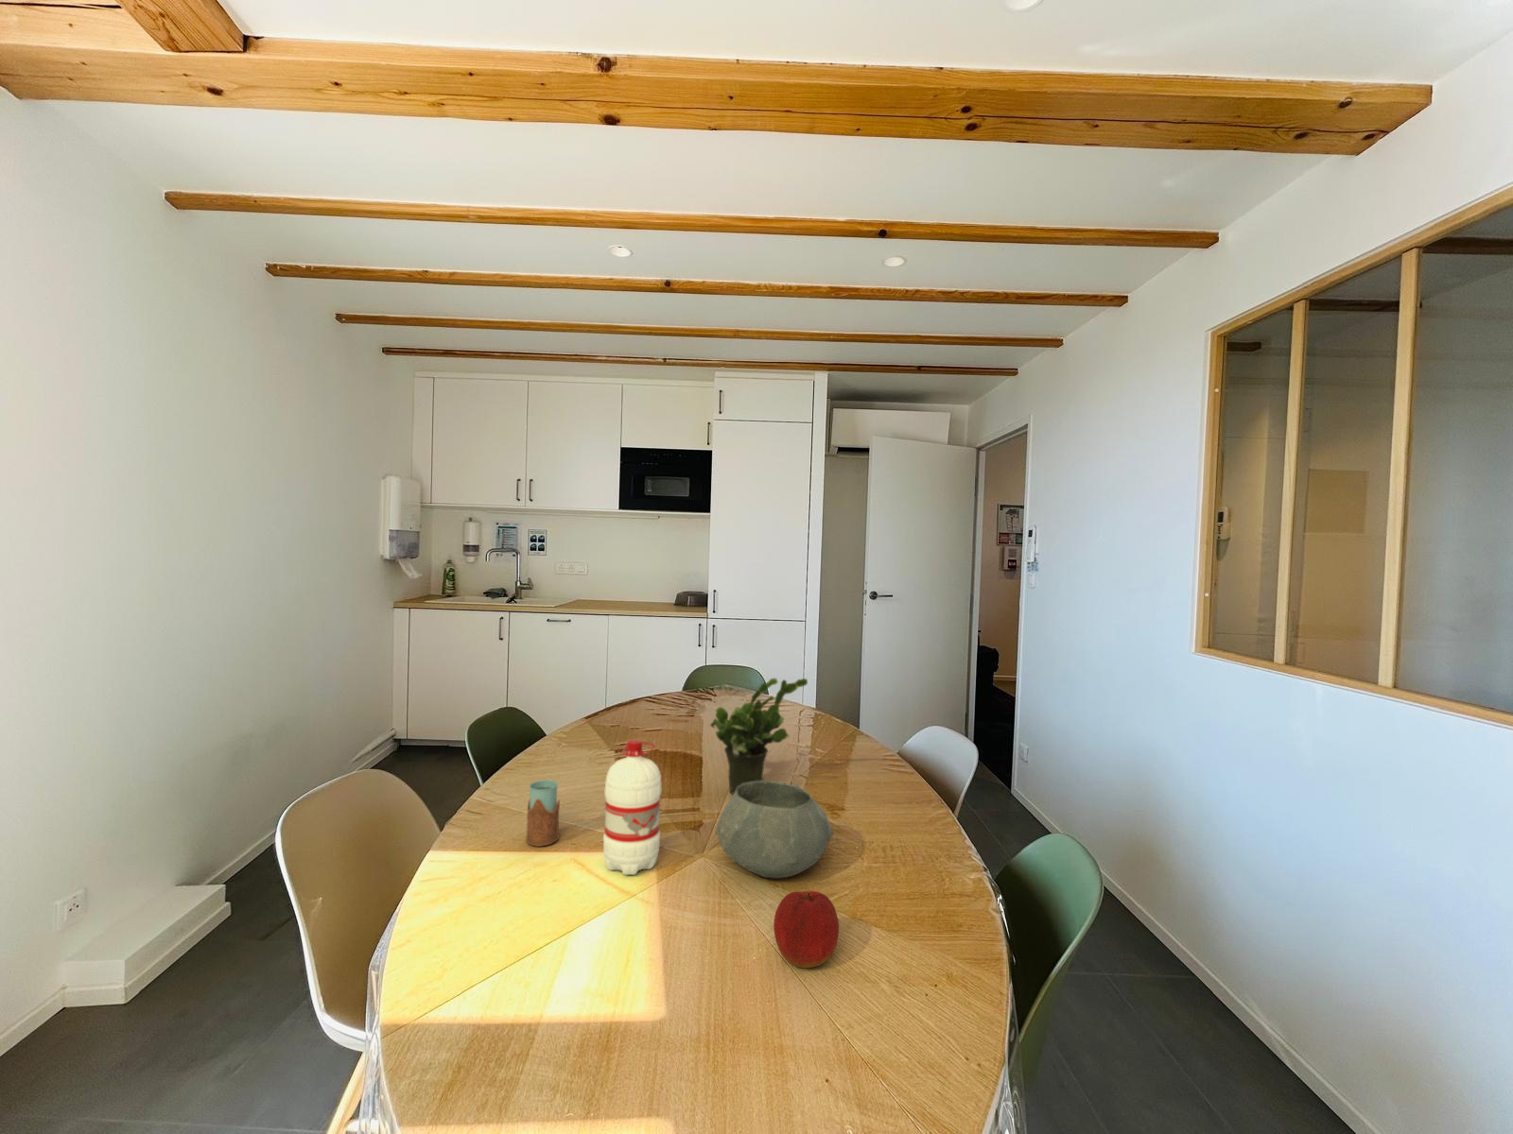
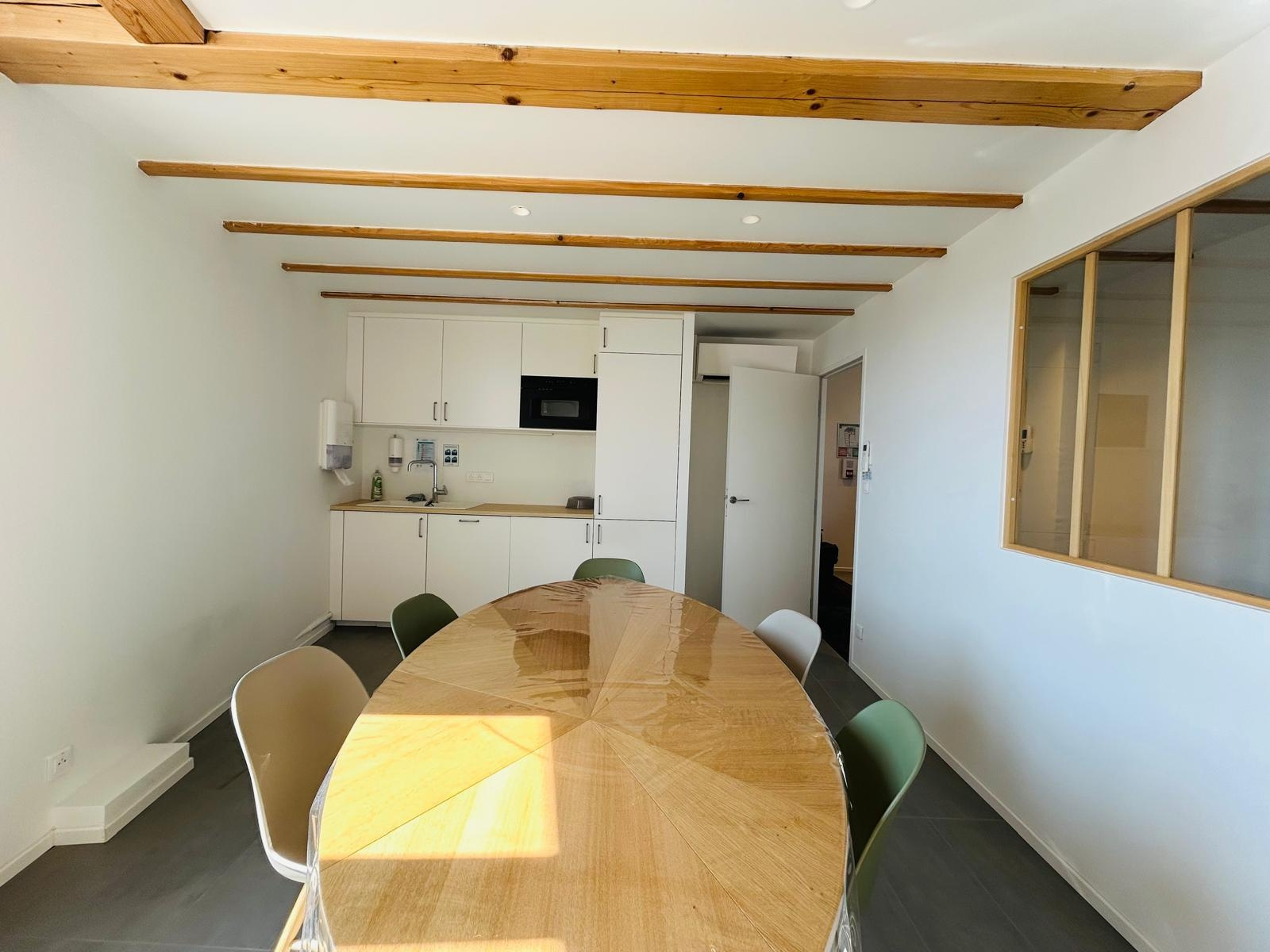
- drinking glass (546, 809)
- potted plant (758, 729)
- water bottle (633, 803)
- apple (805, 927)
- bowl (773, 829)
